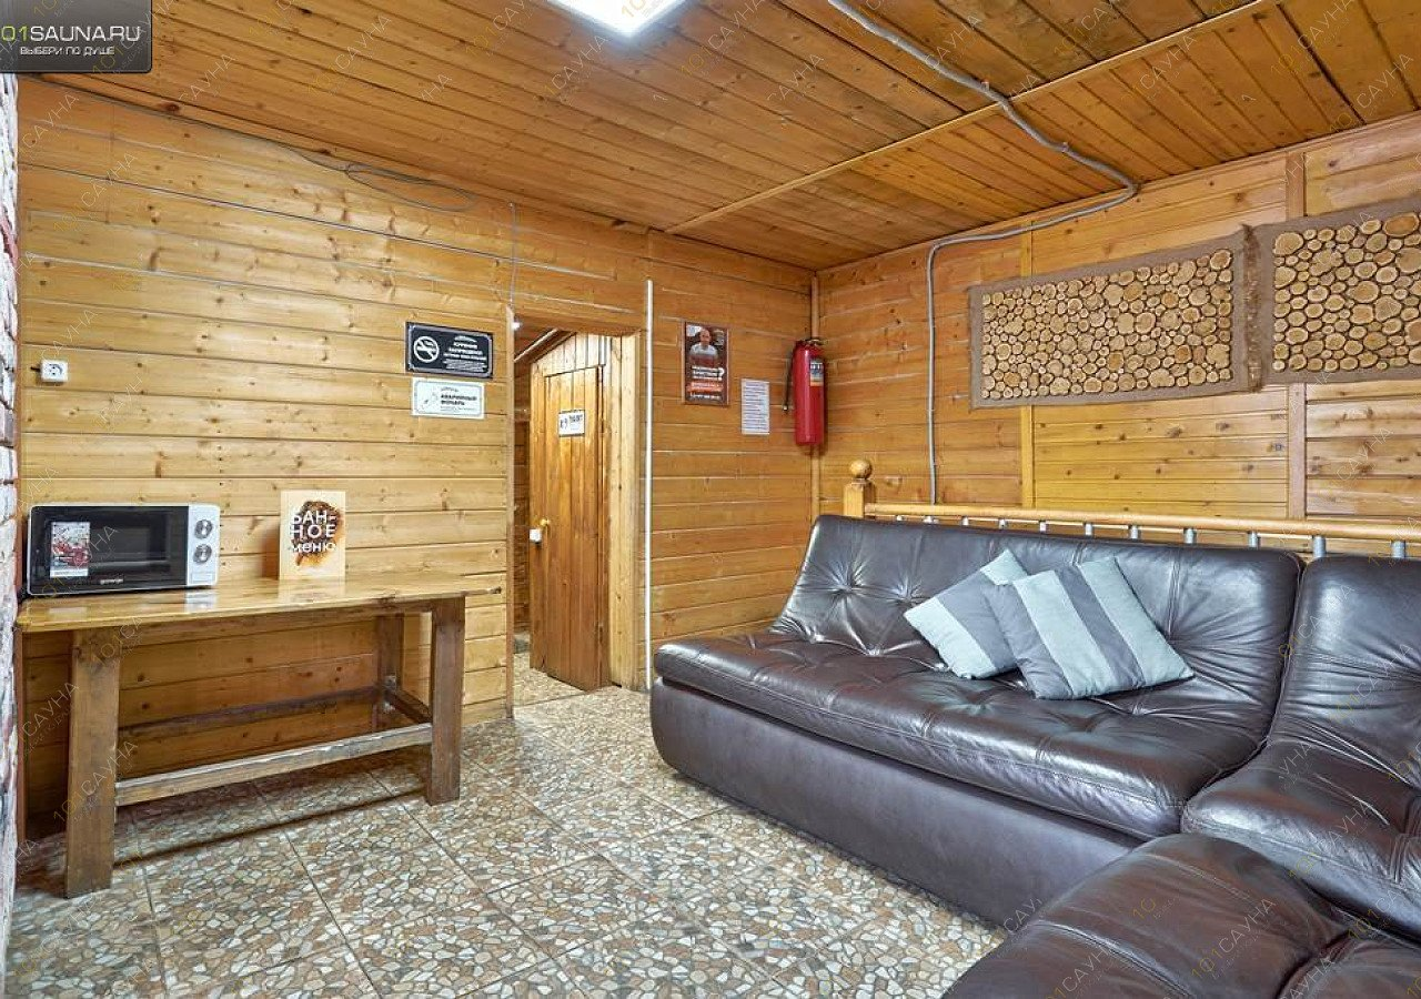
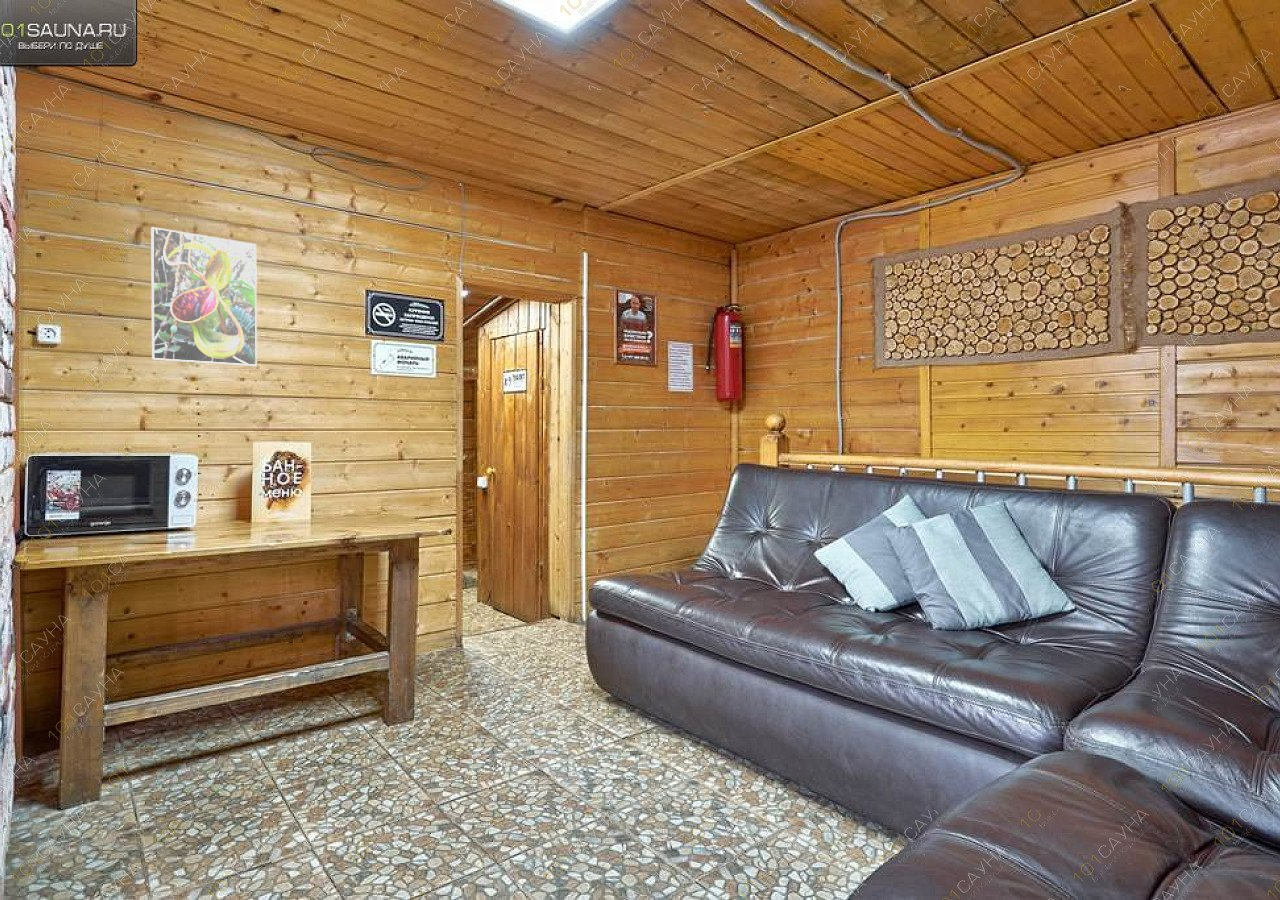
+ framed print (205, 299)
